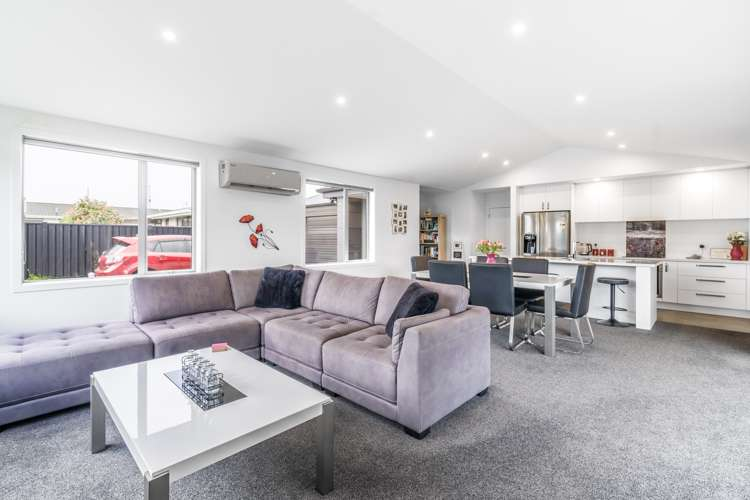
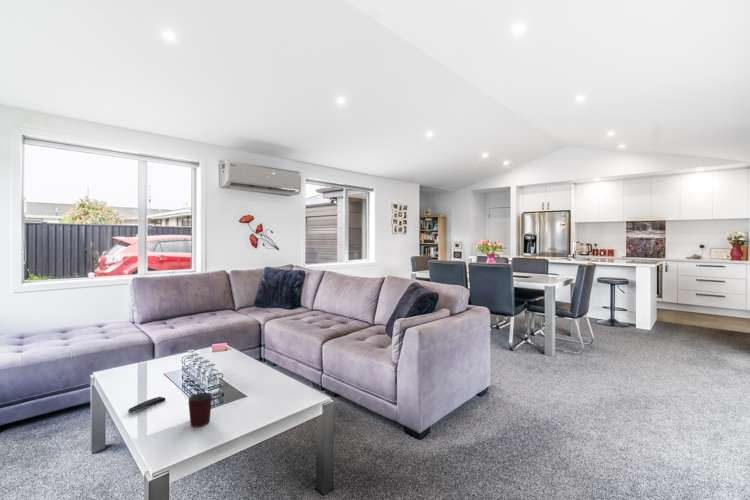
+ mug (198, 408)
+ remote control (146, 404)
